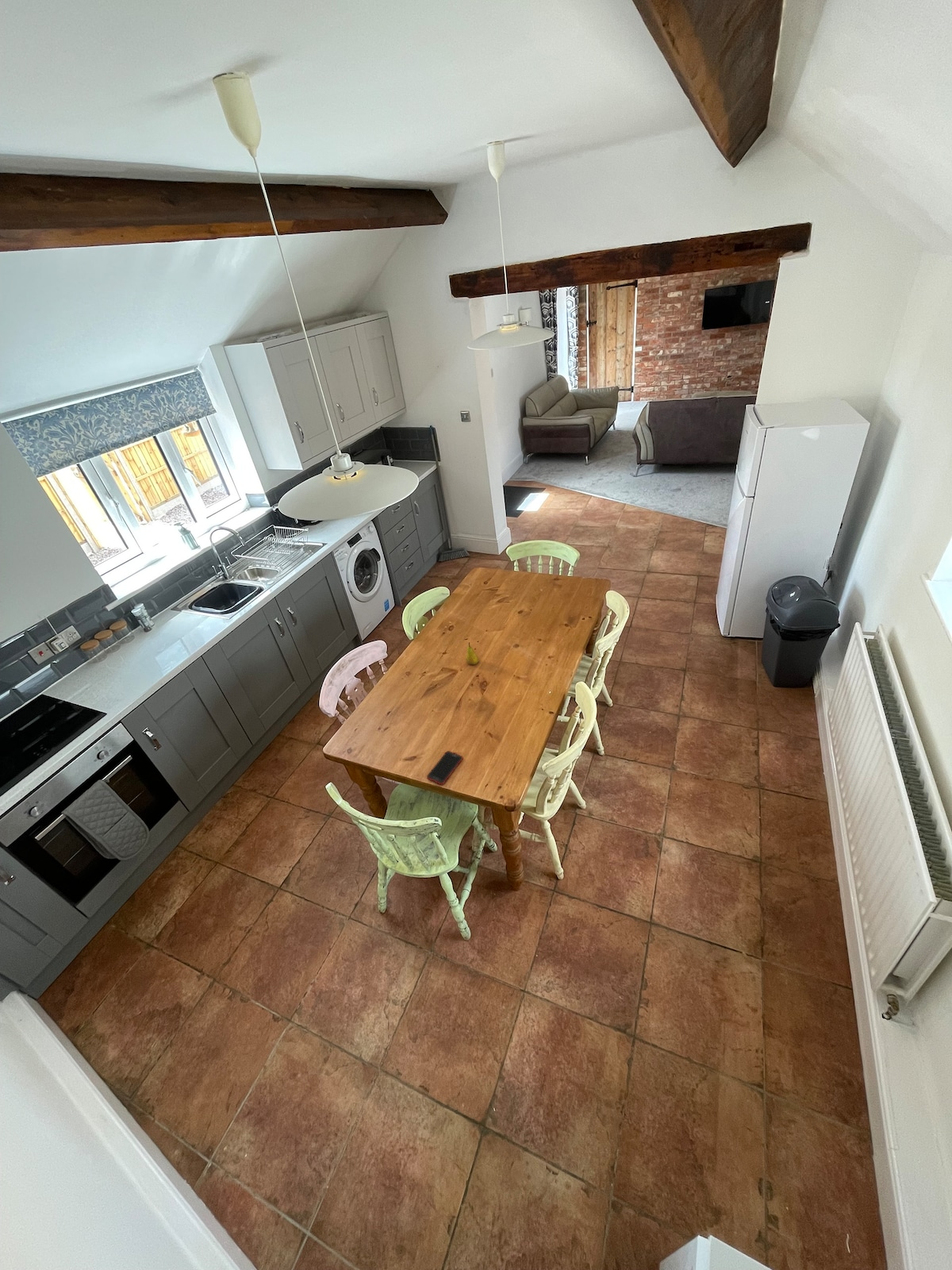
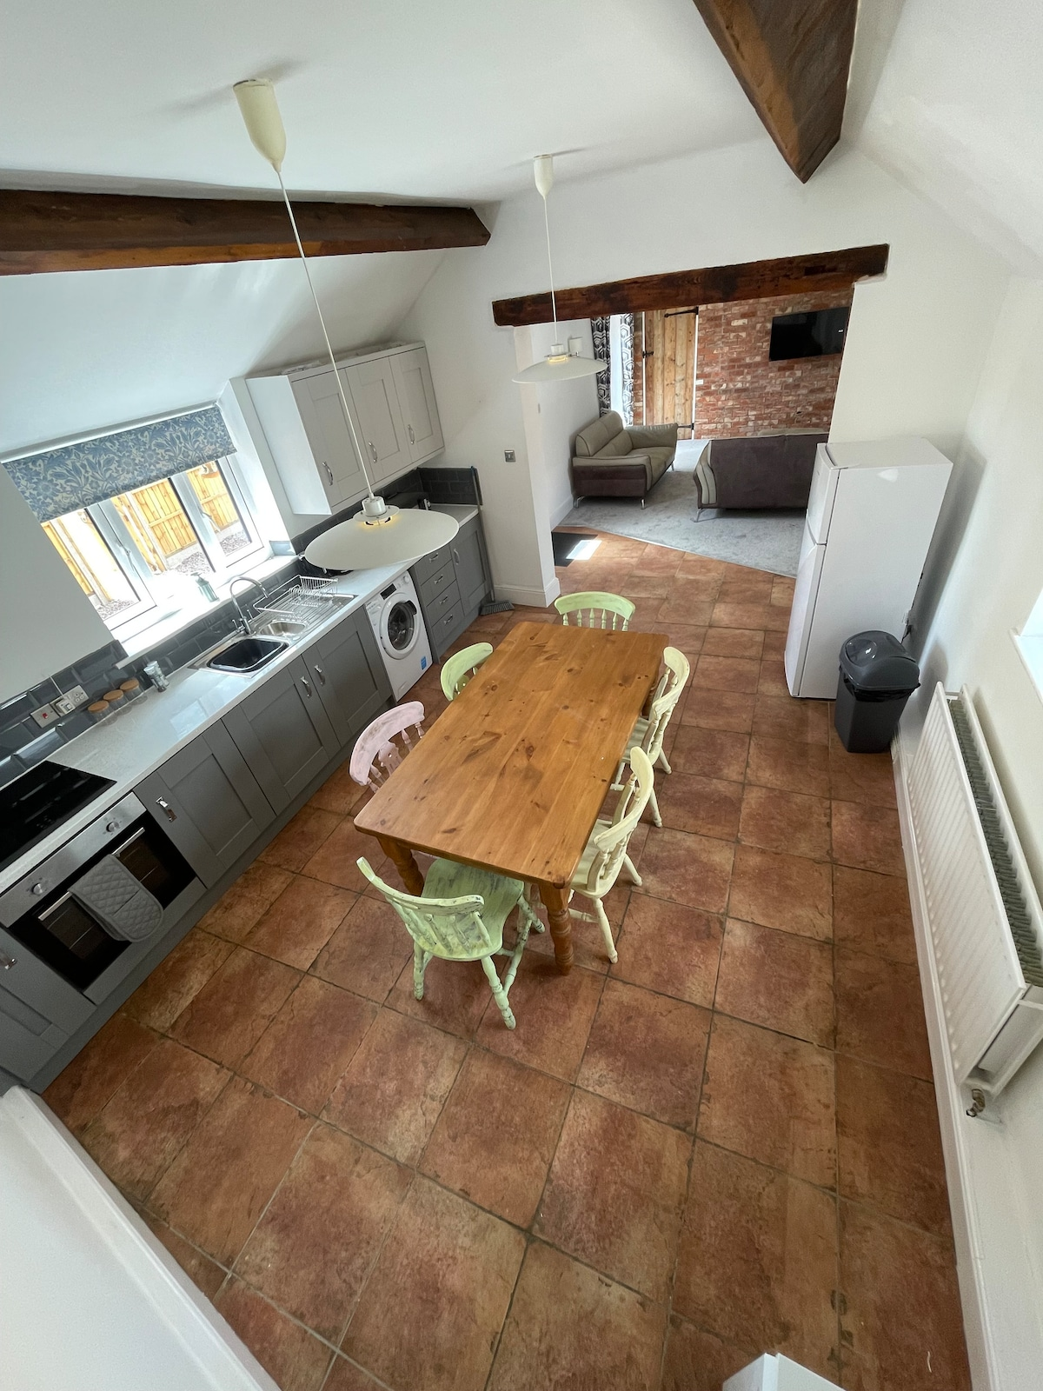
- fruit (471, 652)
- cell phone (445, 767)
